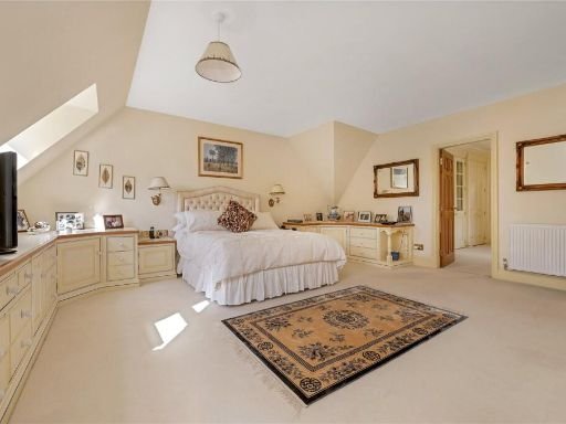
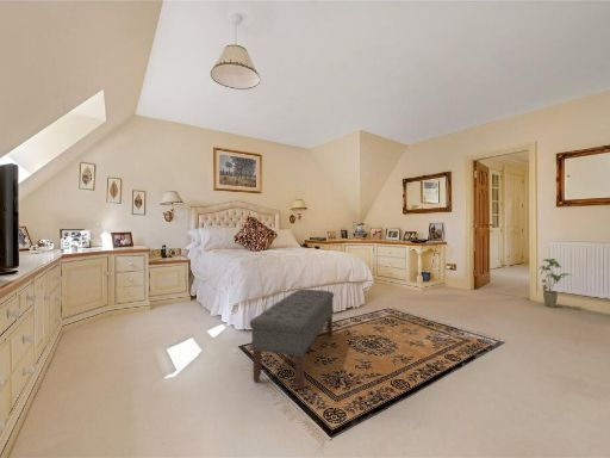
+ house plant (554, 281)
+ bench (299, 327)
